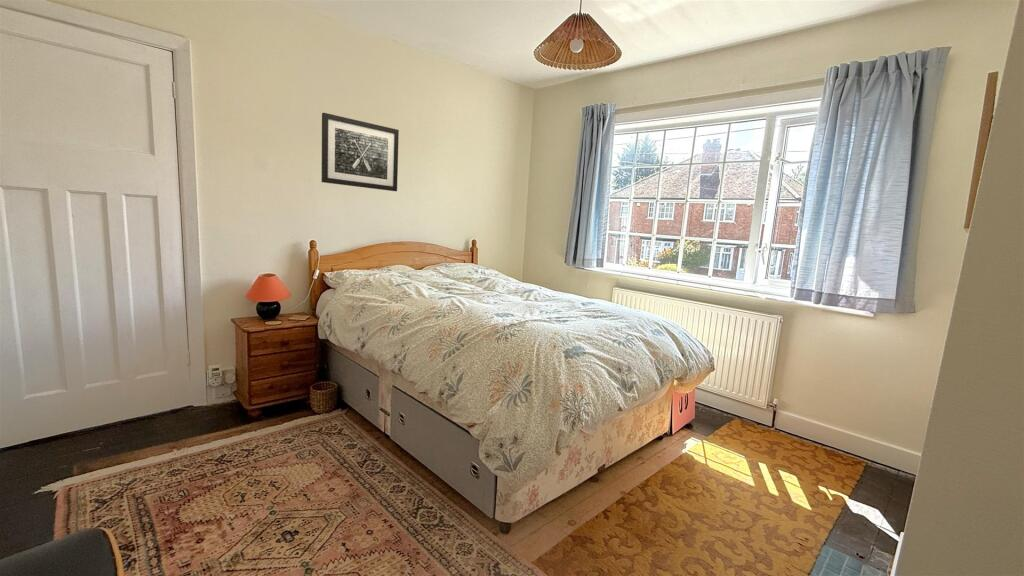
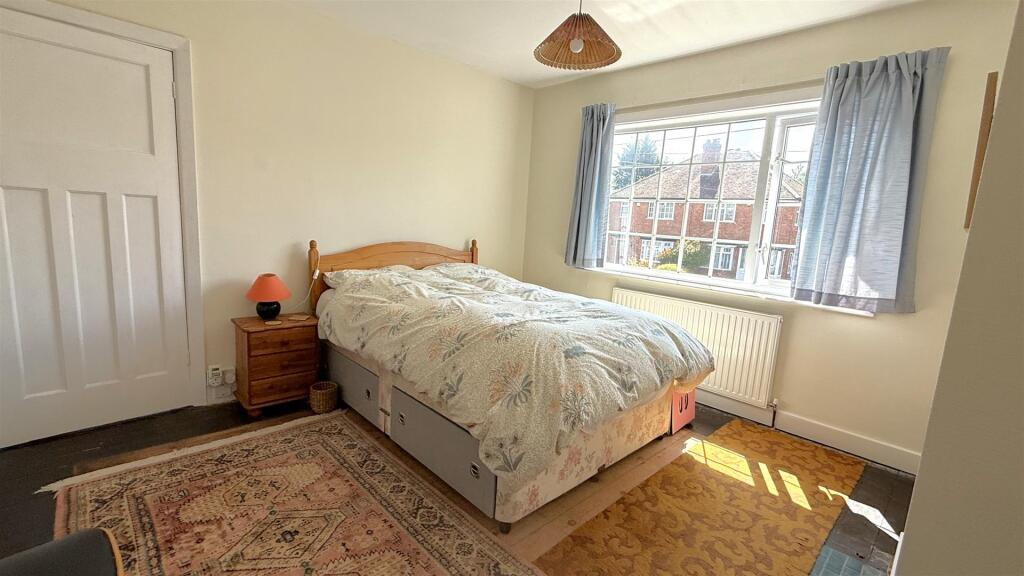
- wall art (362, 154)
